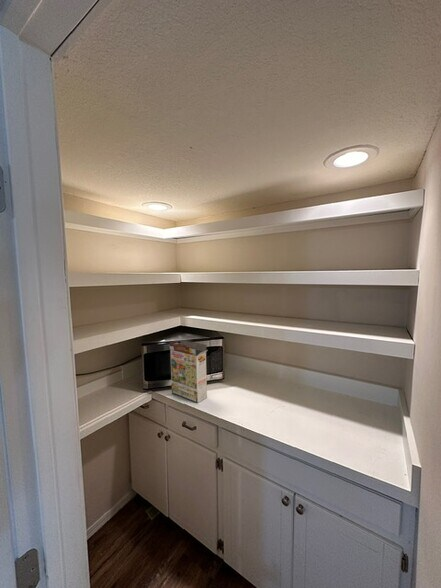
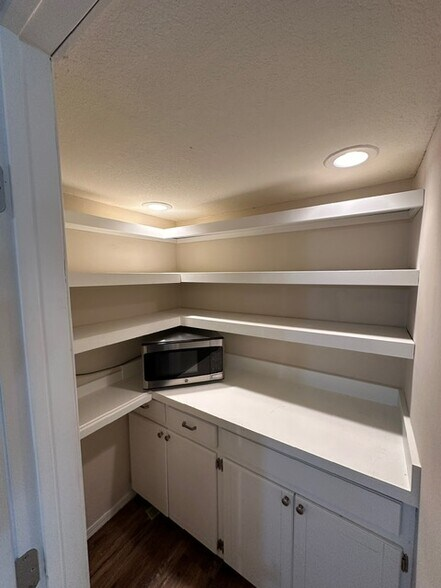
- cereal box (188, 369)
